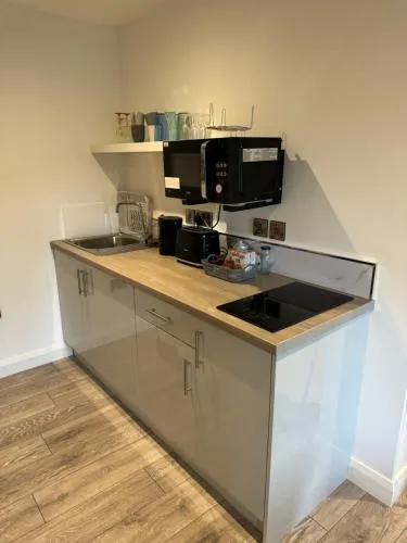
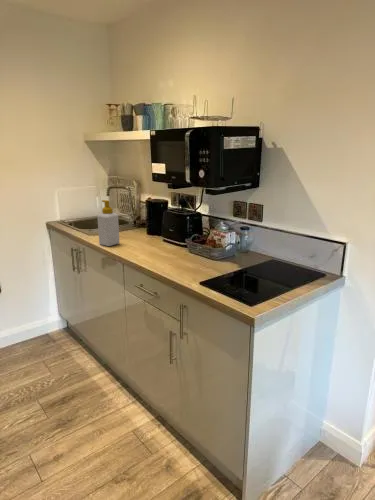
+ soap bottle (108, 222)
